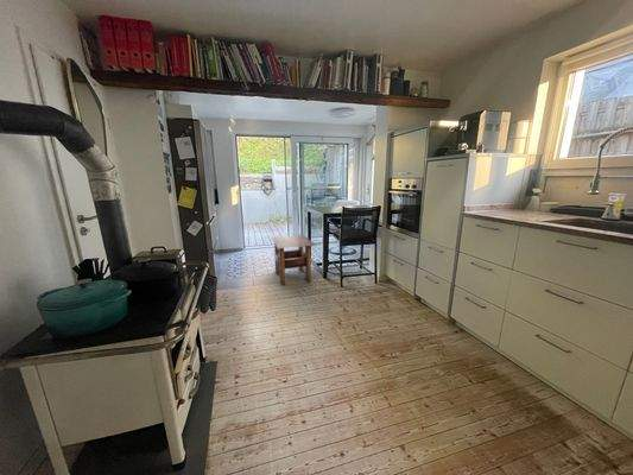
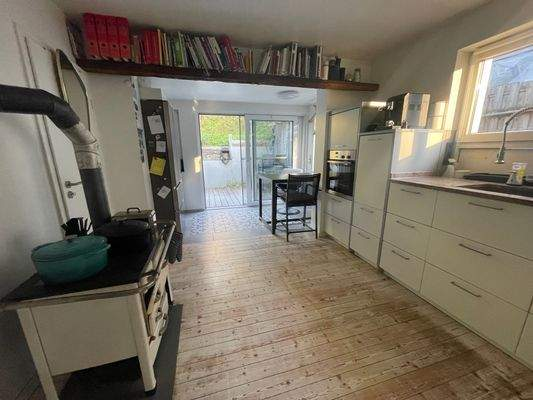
- side table (292, 258)
